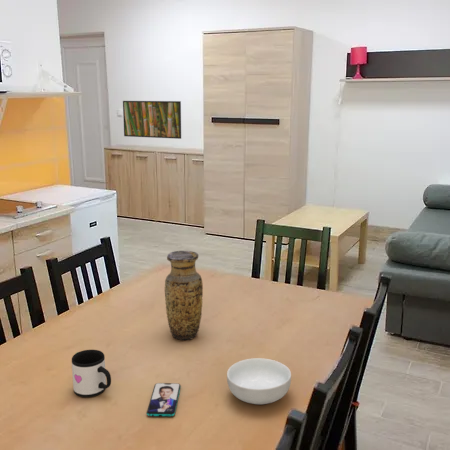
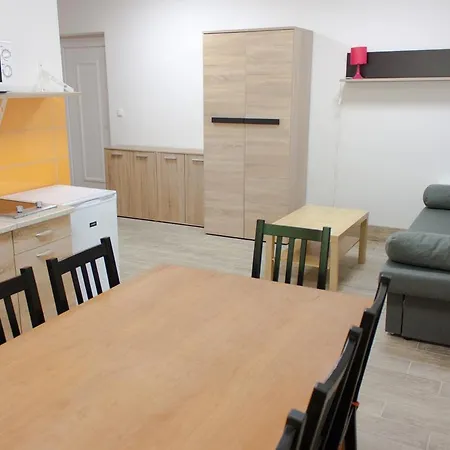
- cereal bowl (258, 384)
- mug (93, 374)
- vase (183, 295)
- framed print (151, 119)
- smartphone (164, 398)
